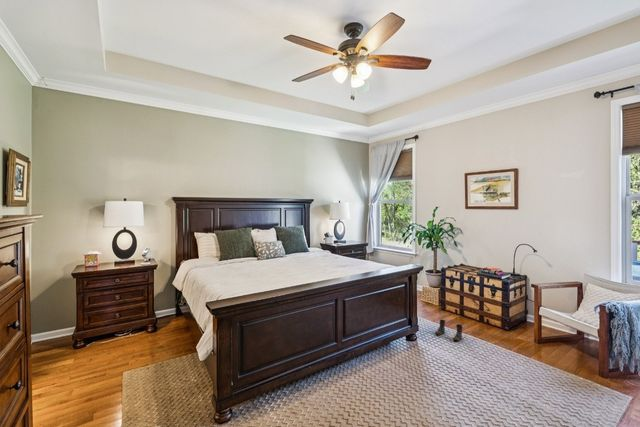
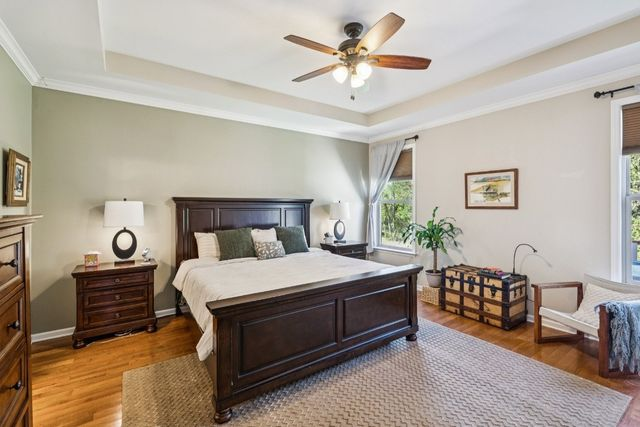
- boots (444, 330)
